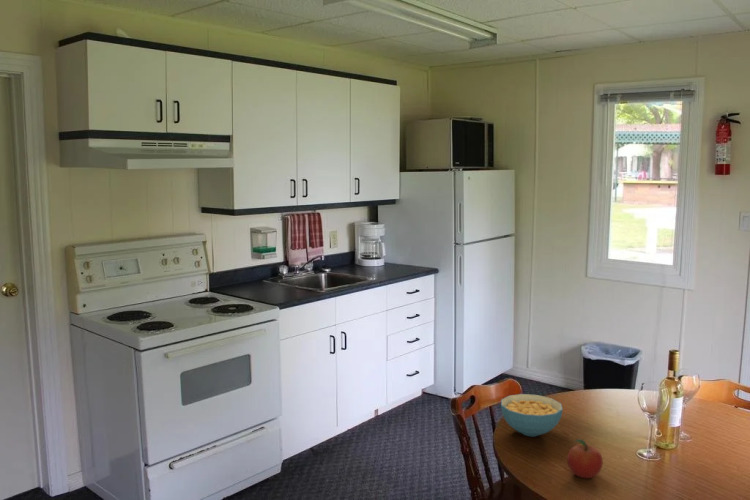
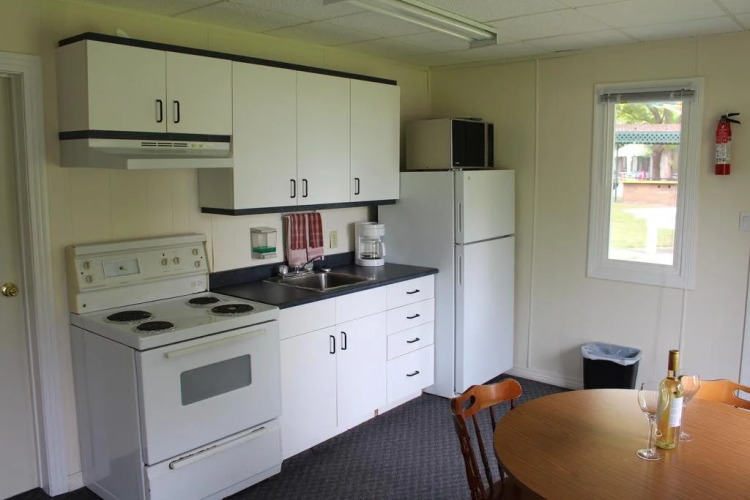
- fruit (585, 458)
- cereal bowl (530, 418)
